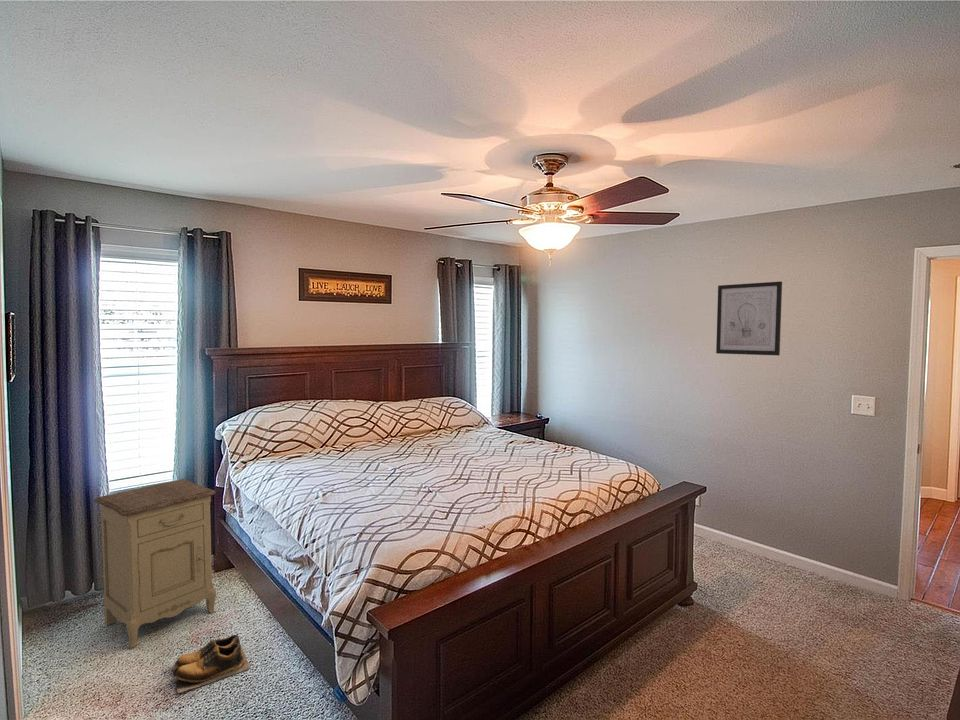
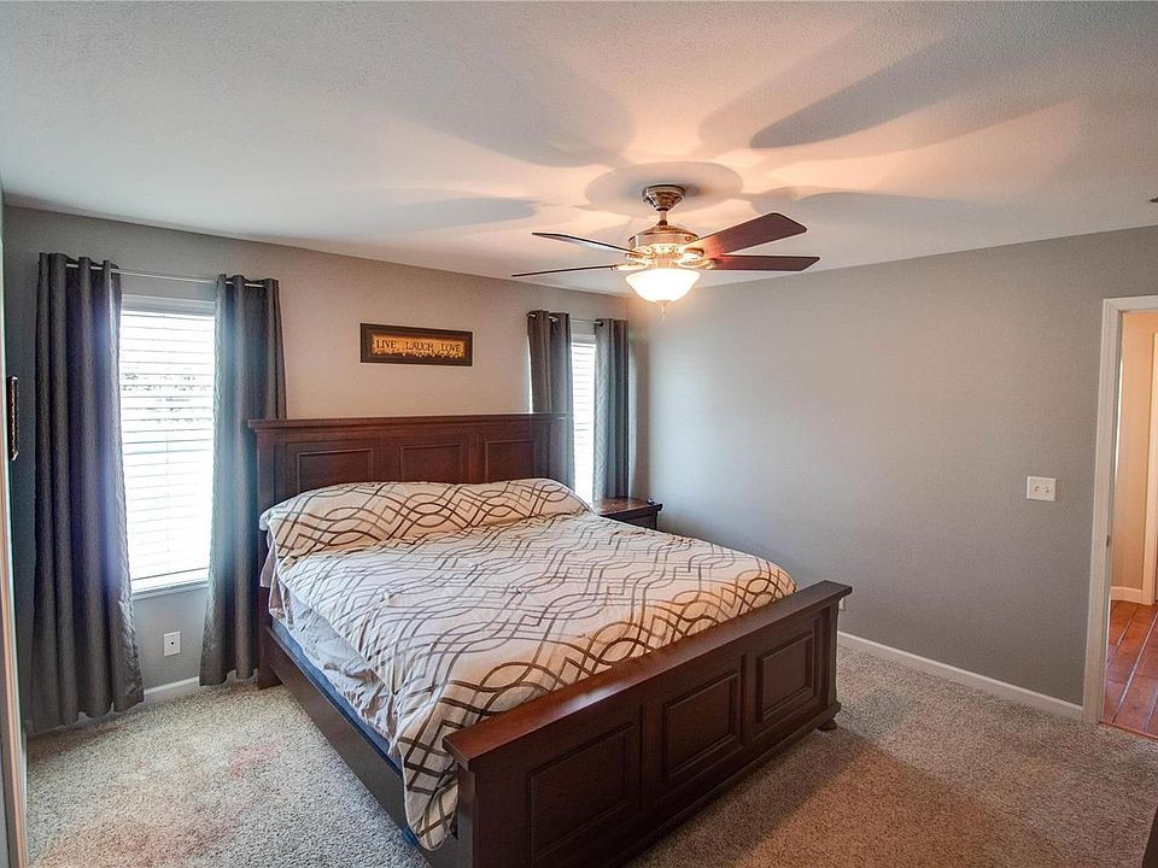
- nightstand (161, 557)
- shoes (211, 656)
- wall art (747, 319)
